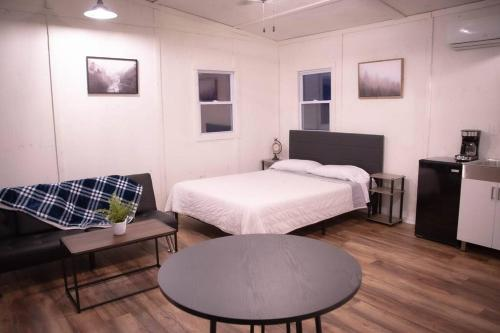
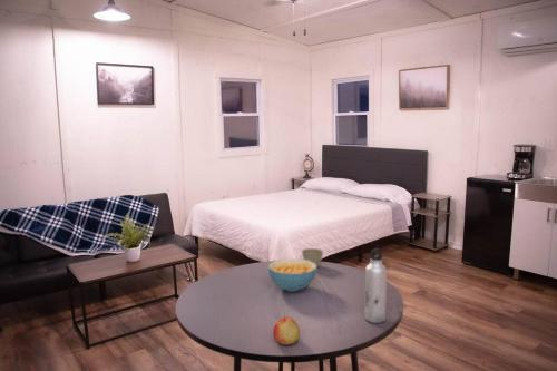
+ flower pot (312, 258)
+ water bottle (375, 284)
+ apple (286, 330)
+ cereal bowl (292, 277)
